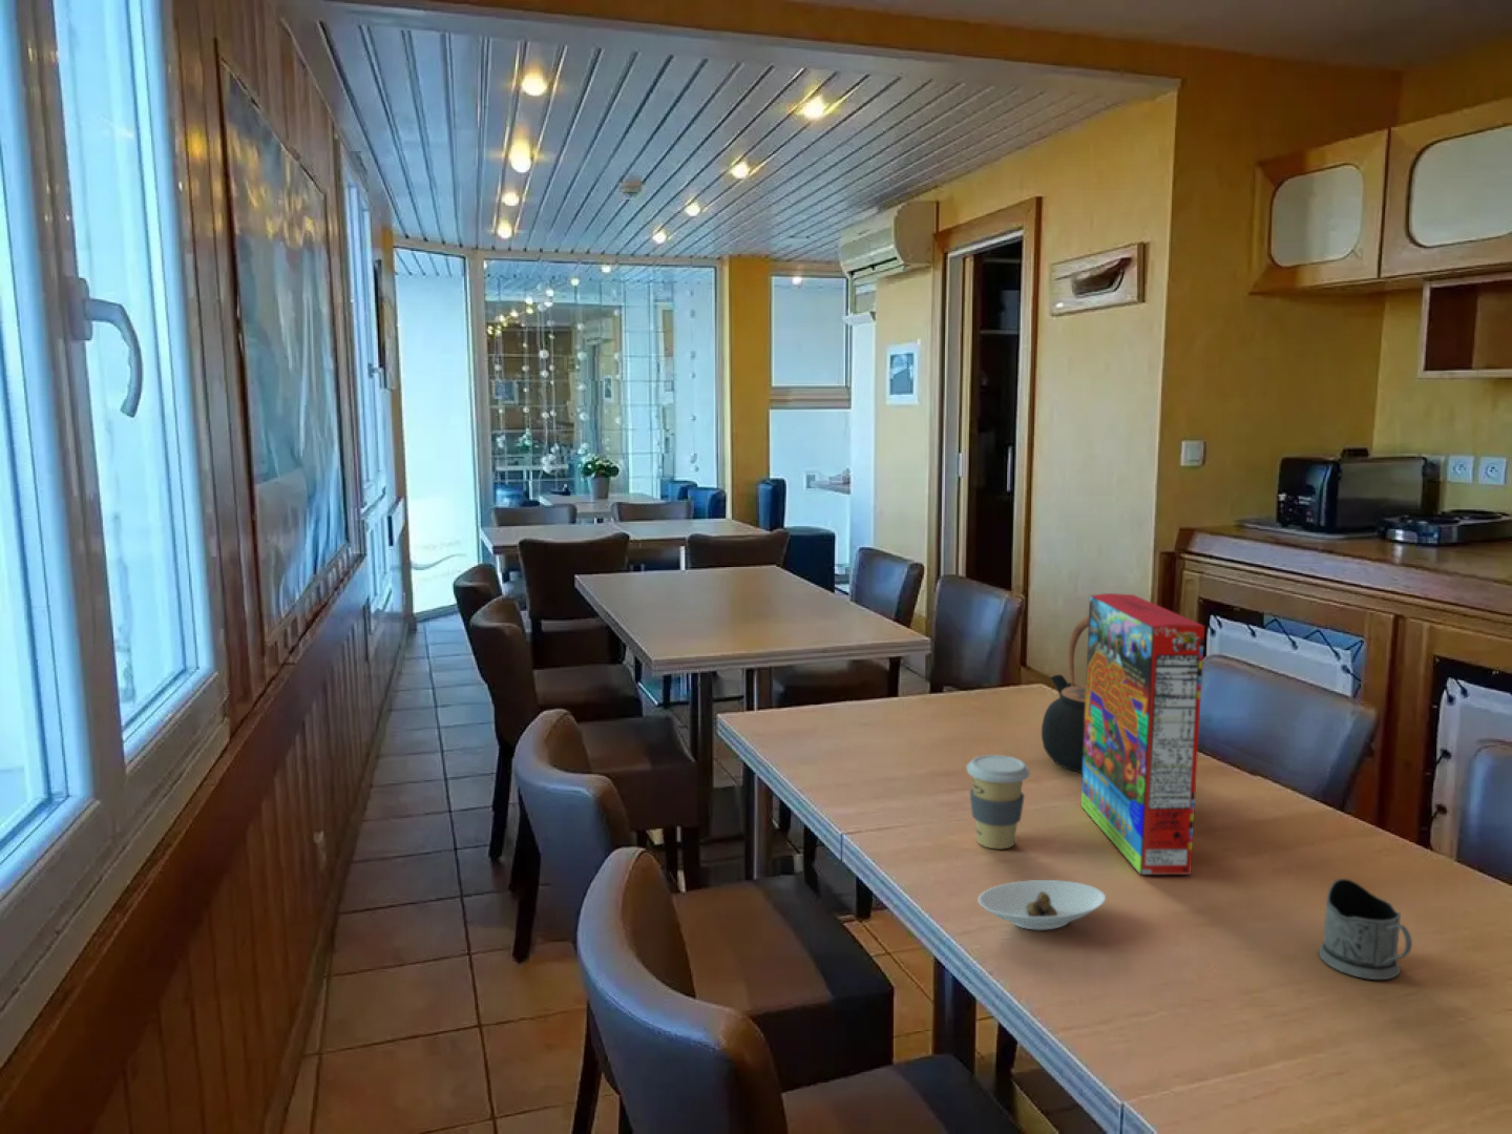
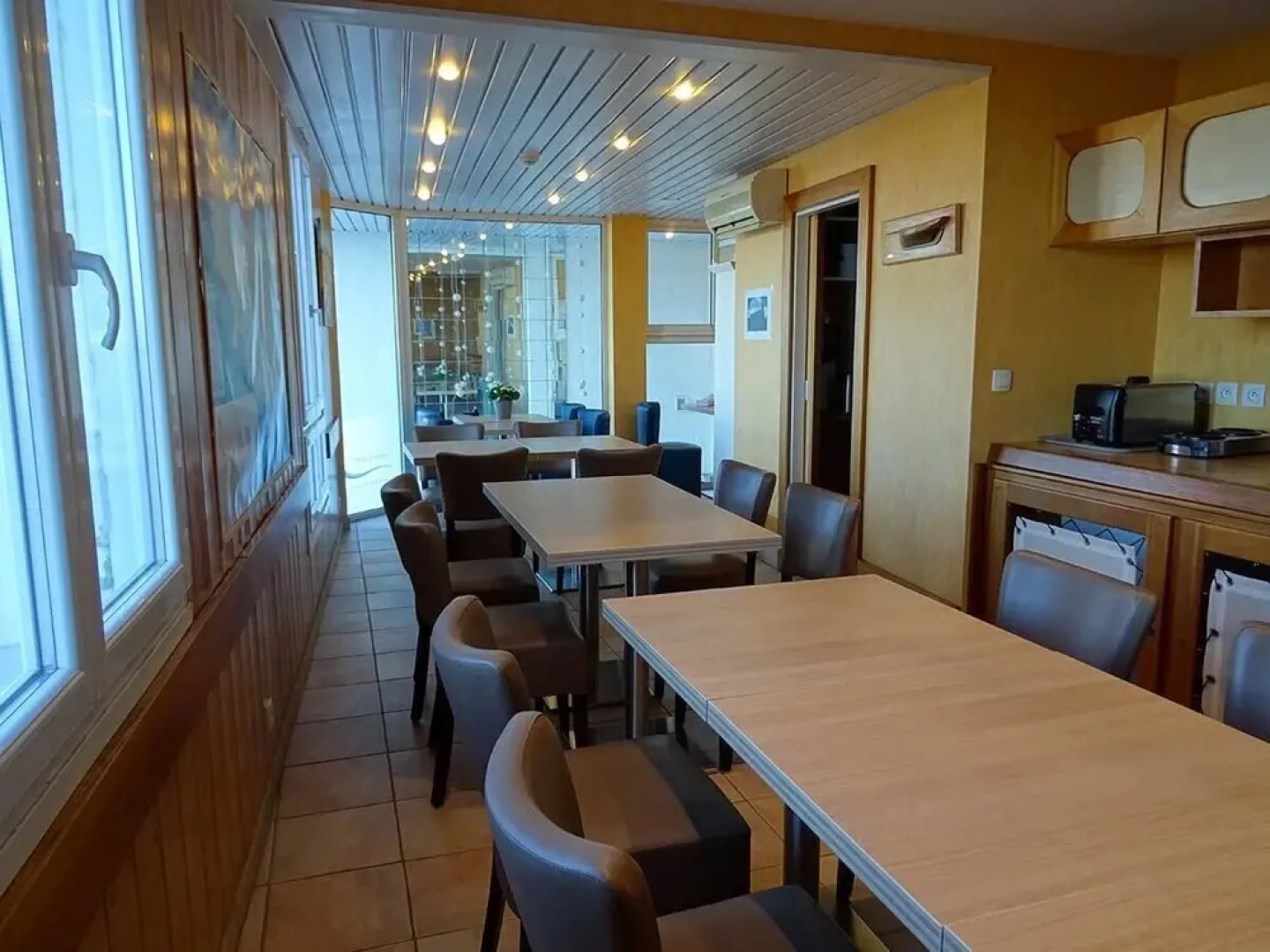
- cereal box (1136, 723)
- teapot (1085, 686)
- tea glass holder (1370, 933)
- coffee cup (996, 802)
- saucer (1042, 906)
